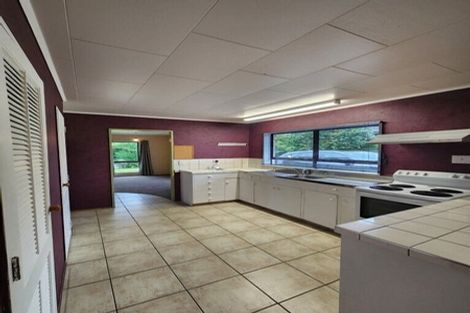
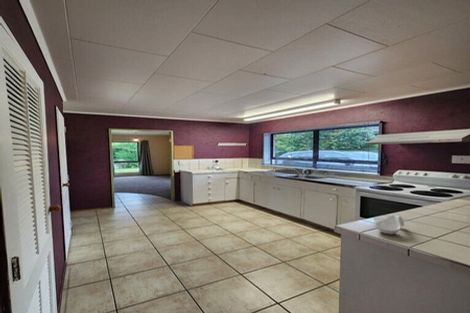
+ spoon rest (391, 223)
